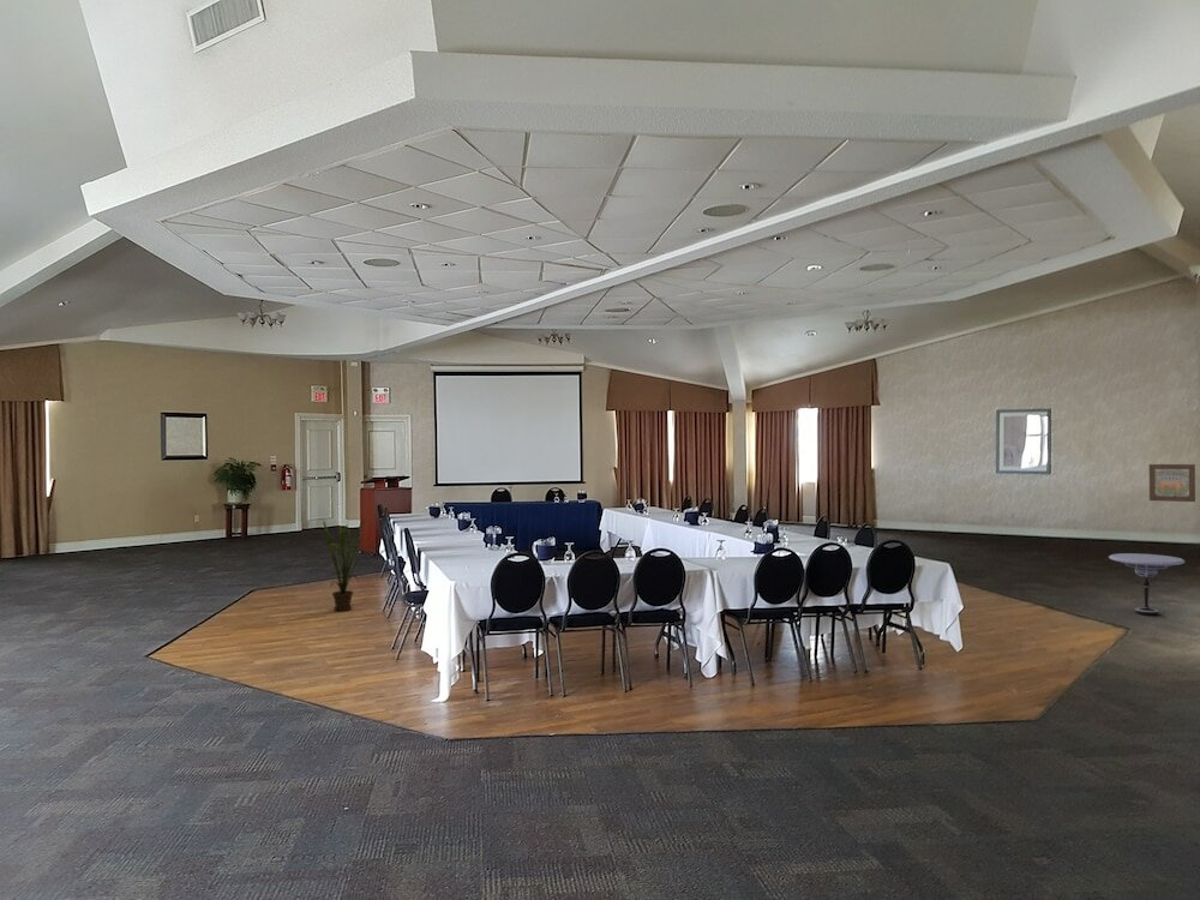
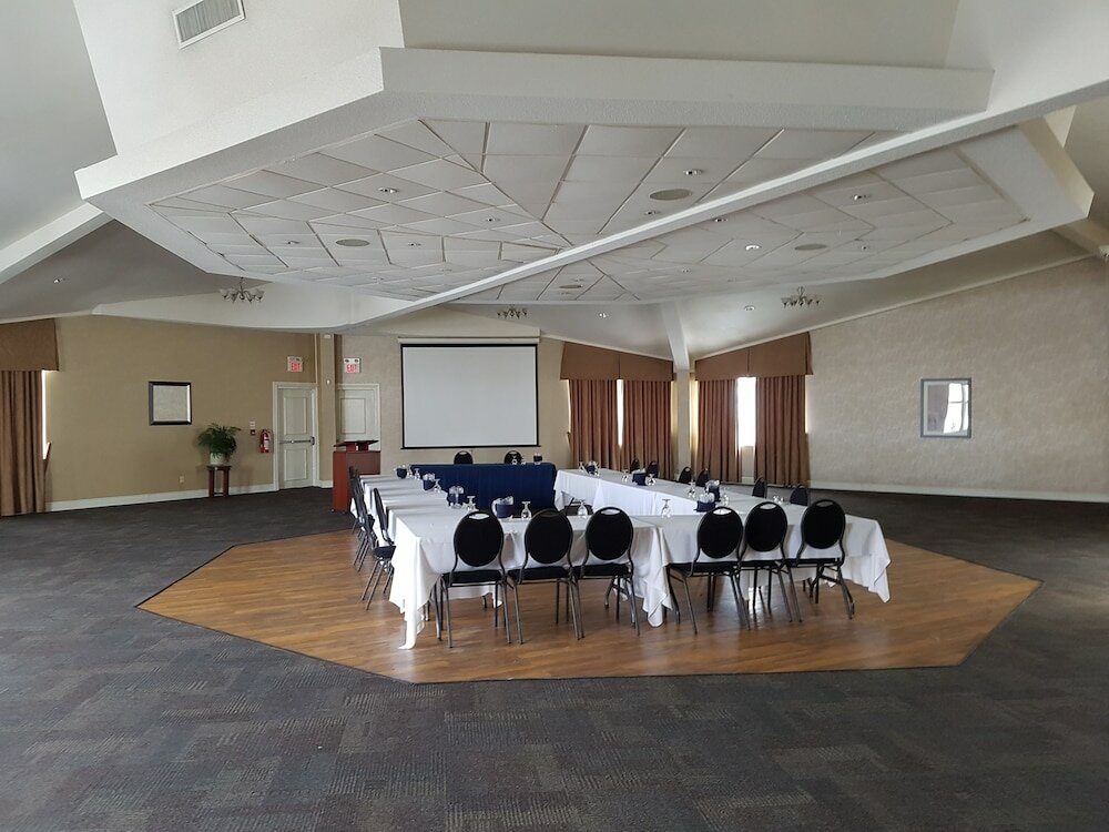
- side table (1146, 586)
- house plant (347, 562)
- wall art (1171, 482)
